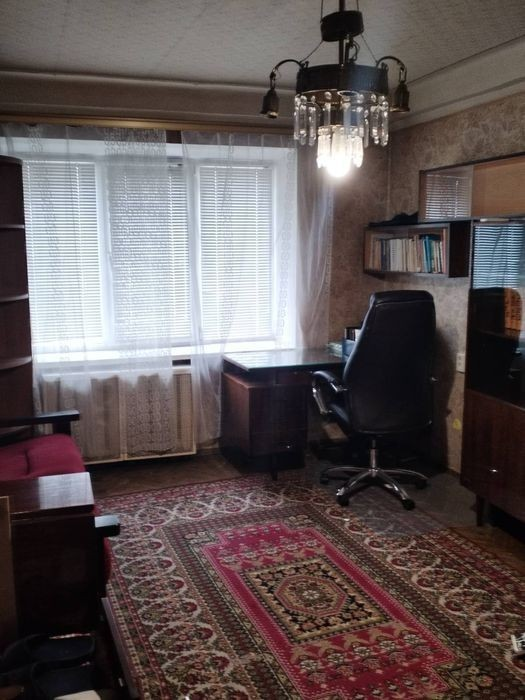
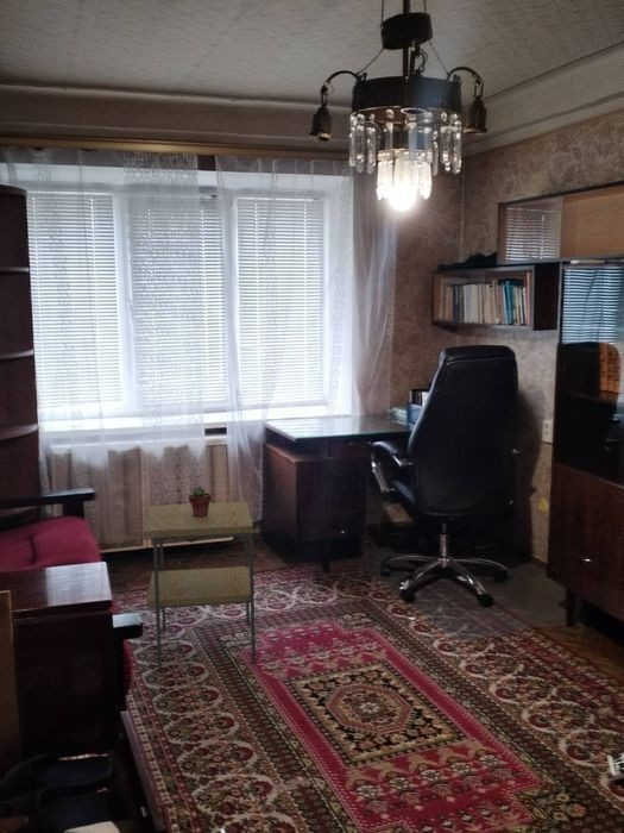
+ potted succulent (200, 500)
+ side table (200, 580)
